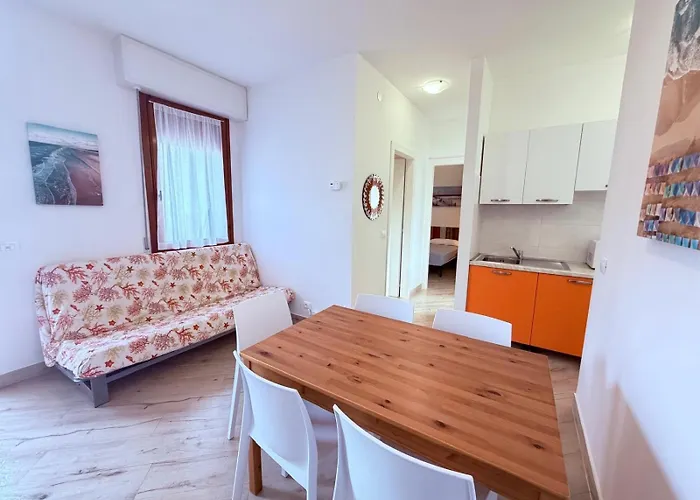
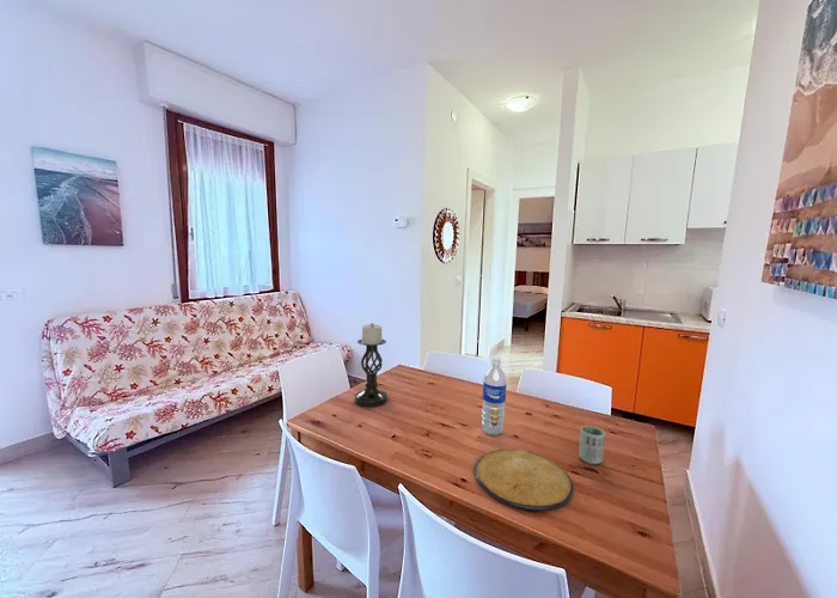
+ candle holder (372, 360)
+ plate (521, 469)
+ water bottle (494, 395)
+ cup (591, 445)
